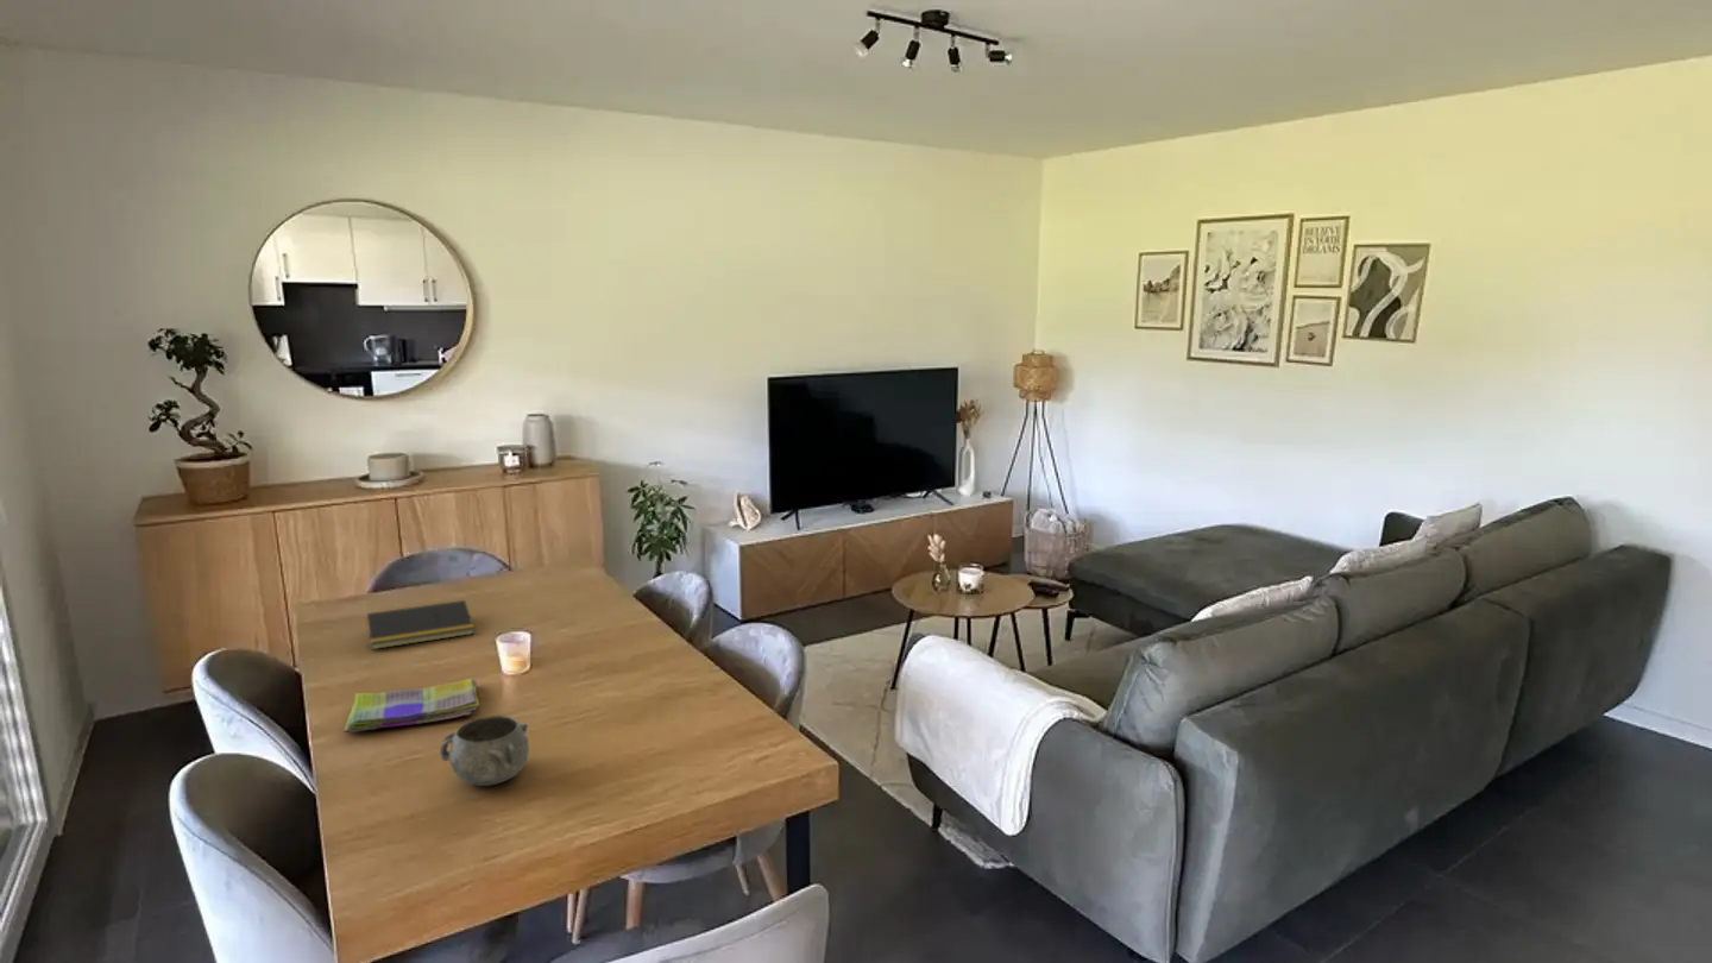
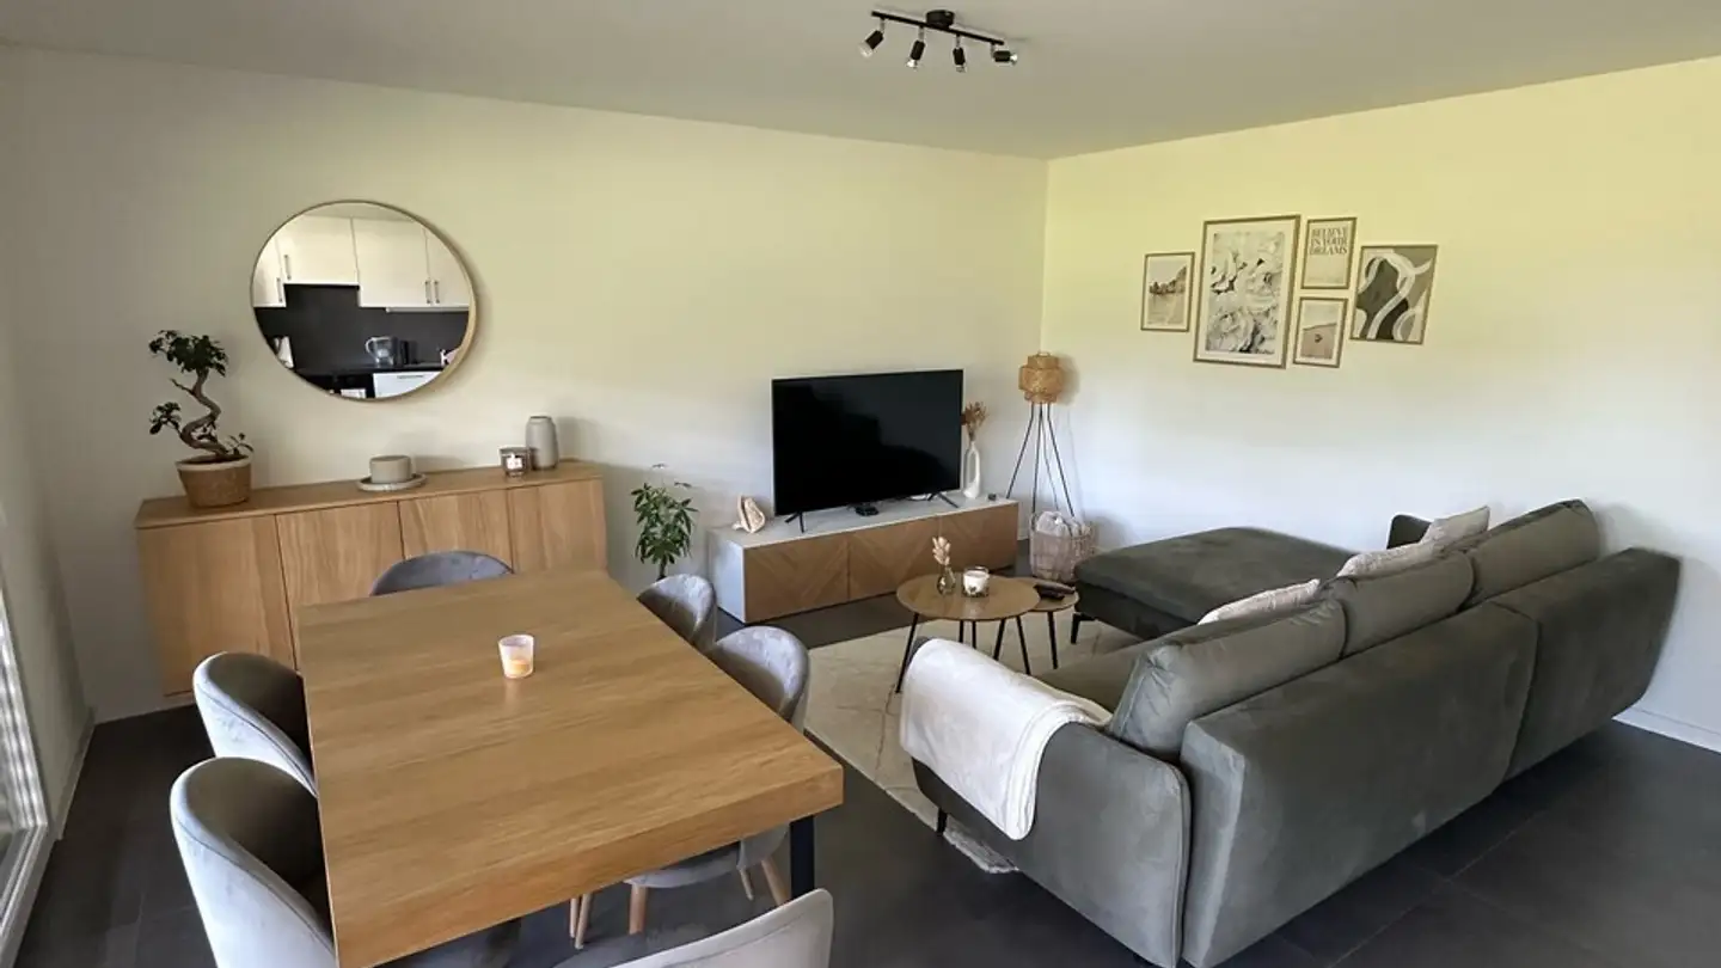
- dish towel (415, 703)
- notepad (420, 623)
- decorative bowl (495, 753)
